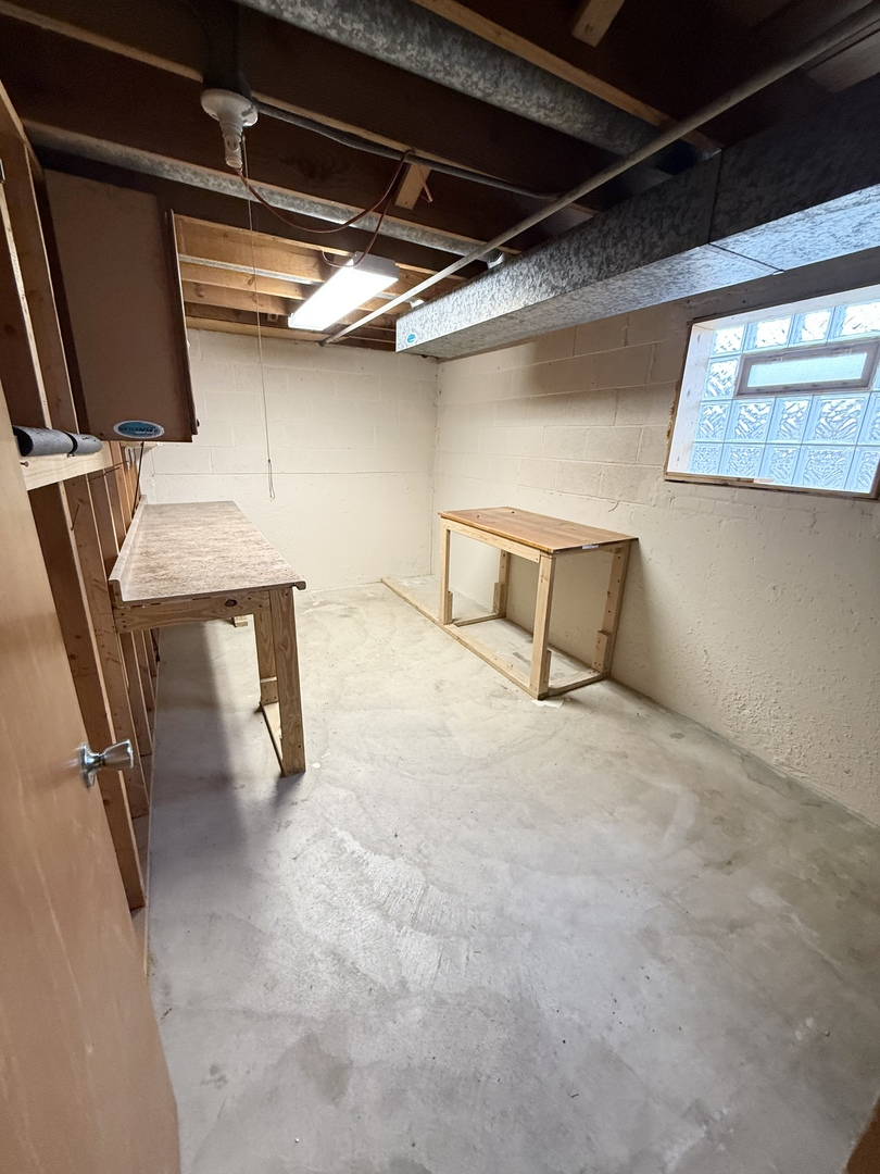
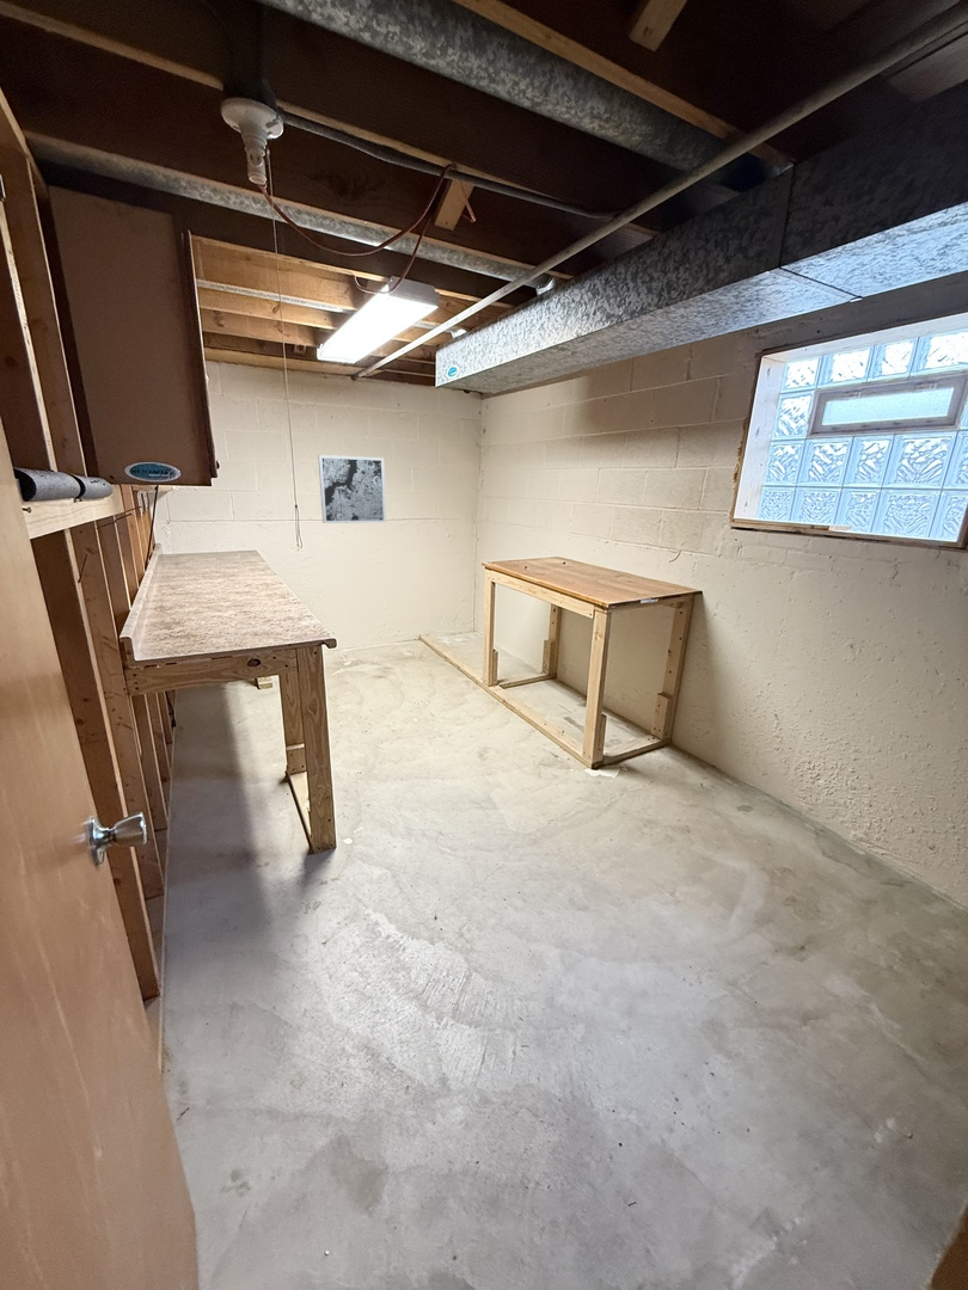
+ wall art (353, 490)
